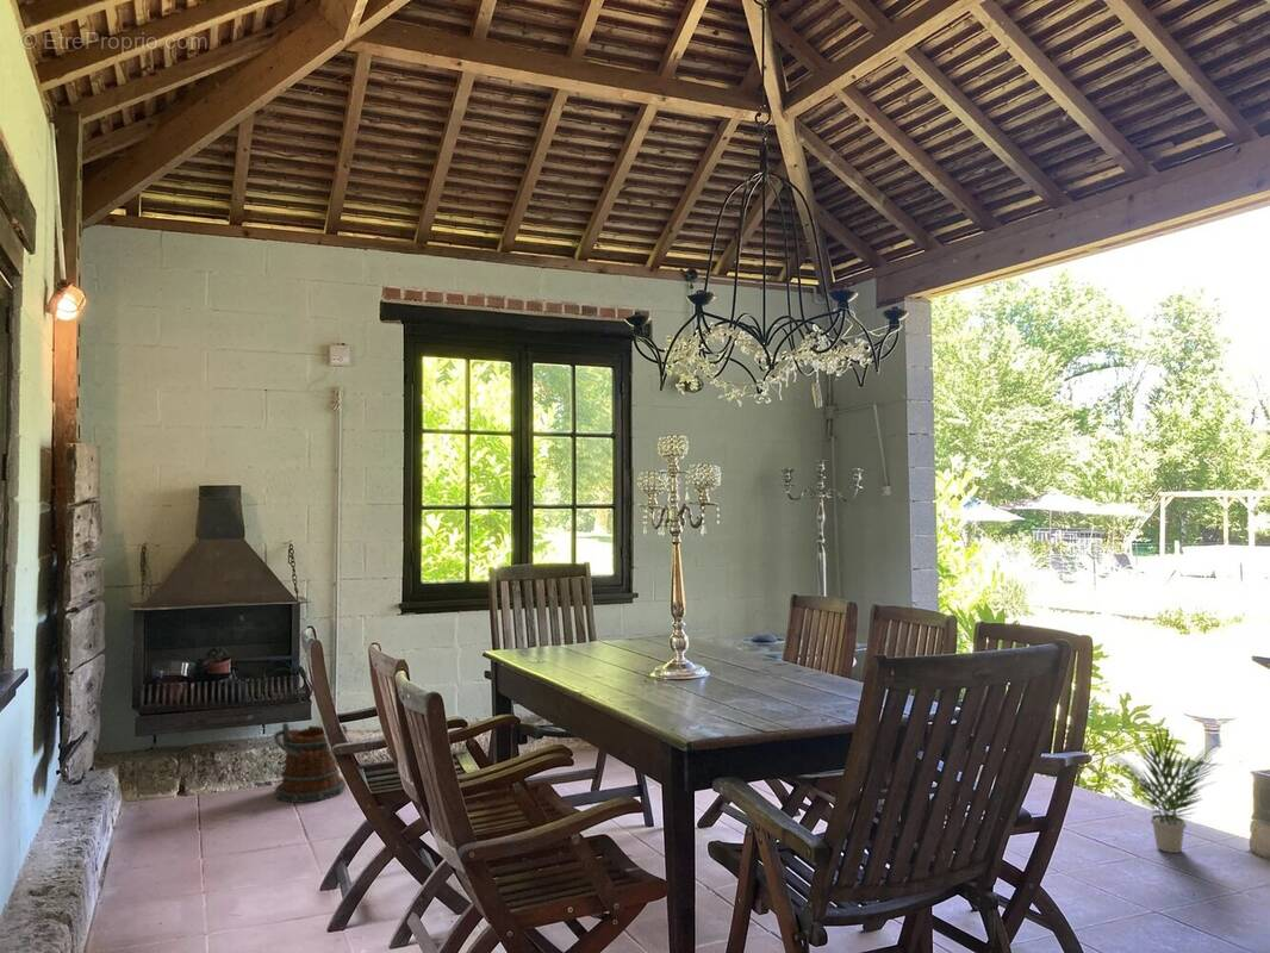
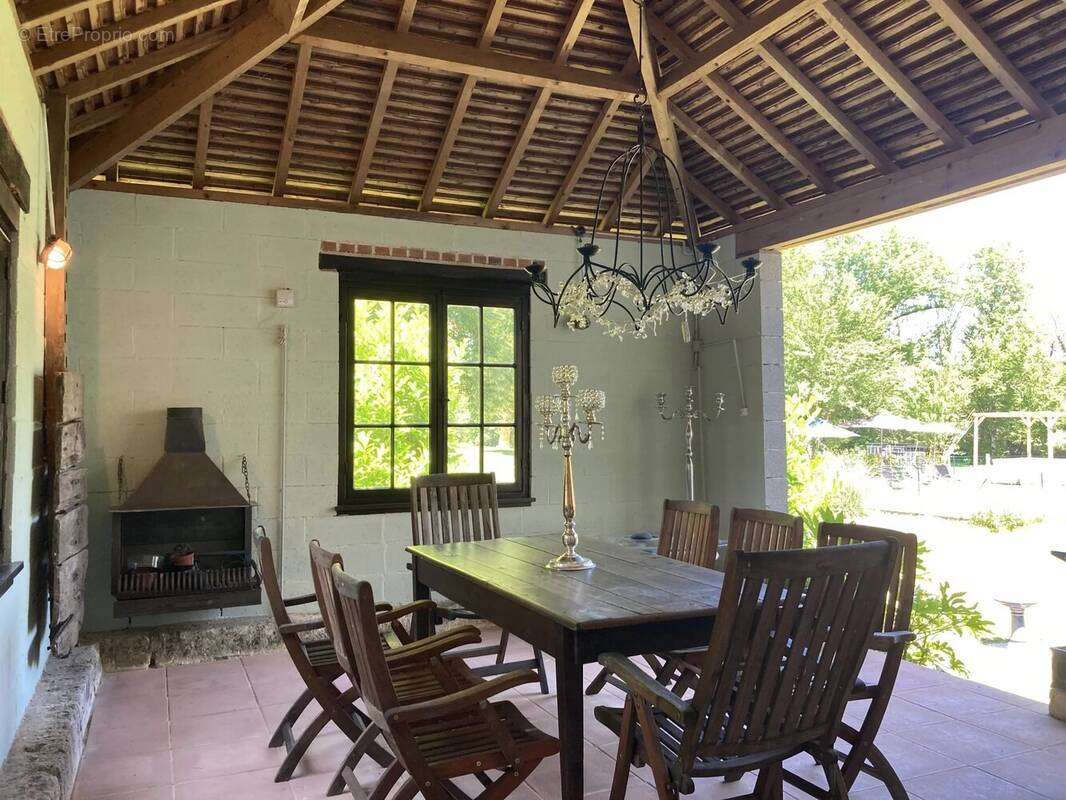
- potted plant (1168, 791)
- bucket (310, 756)
